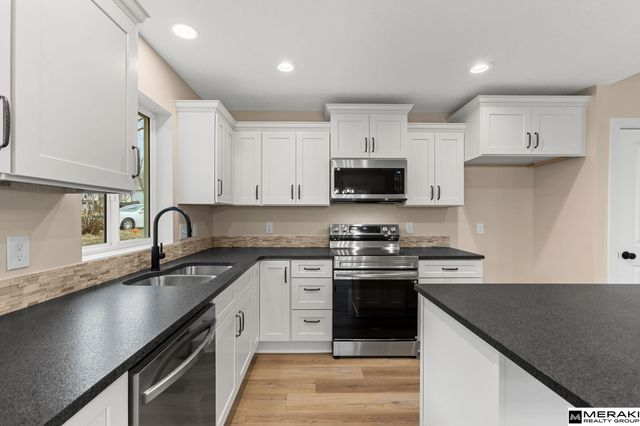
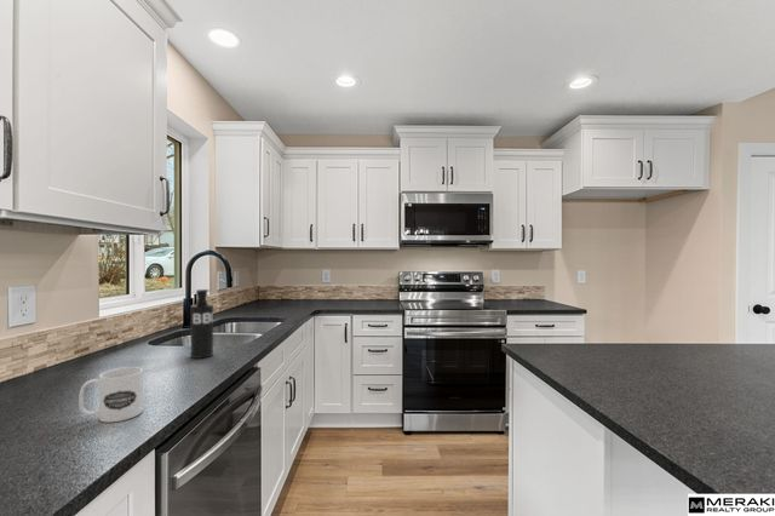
+ soap dispenser (202, 322)
+ mug (111, 394)
